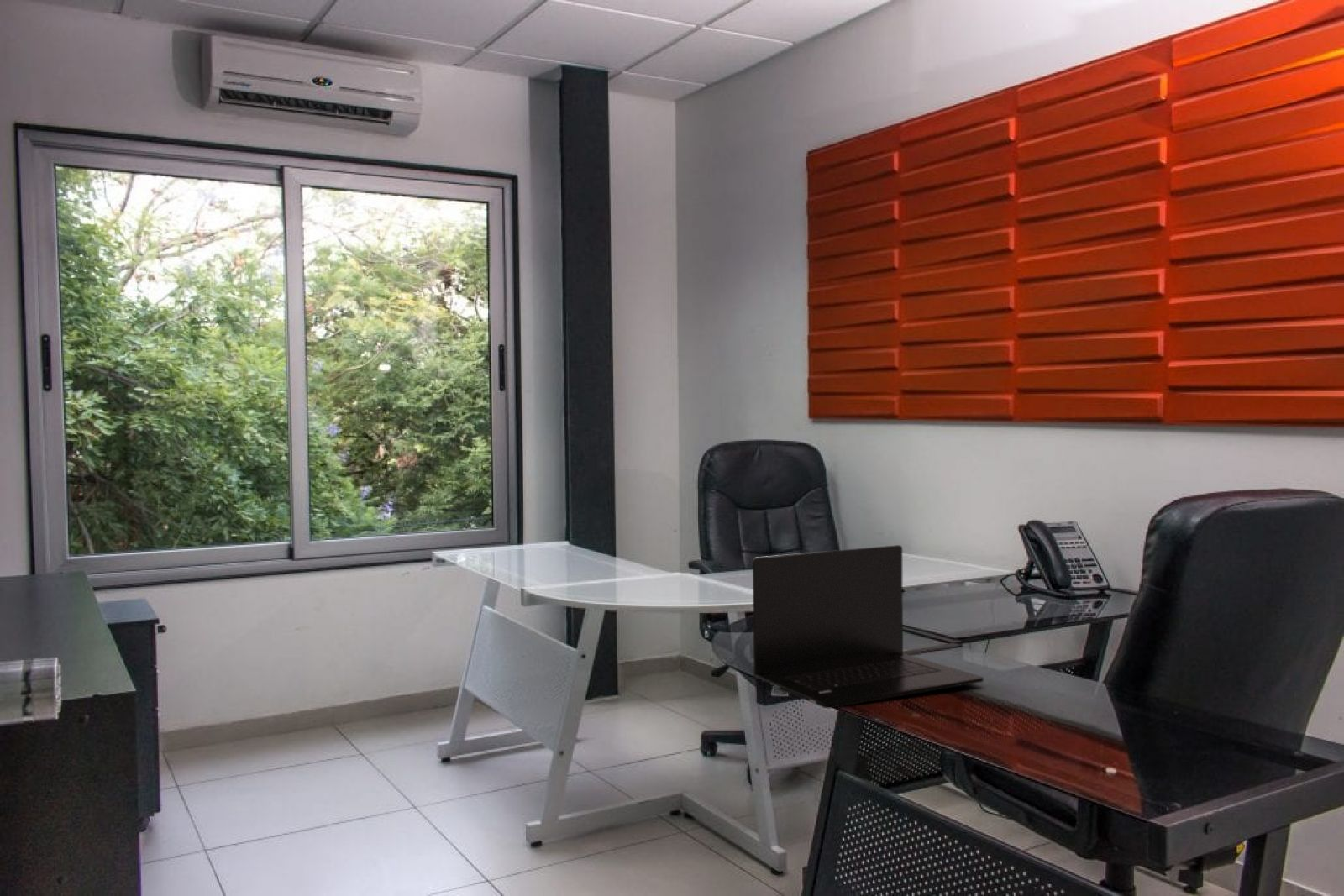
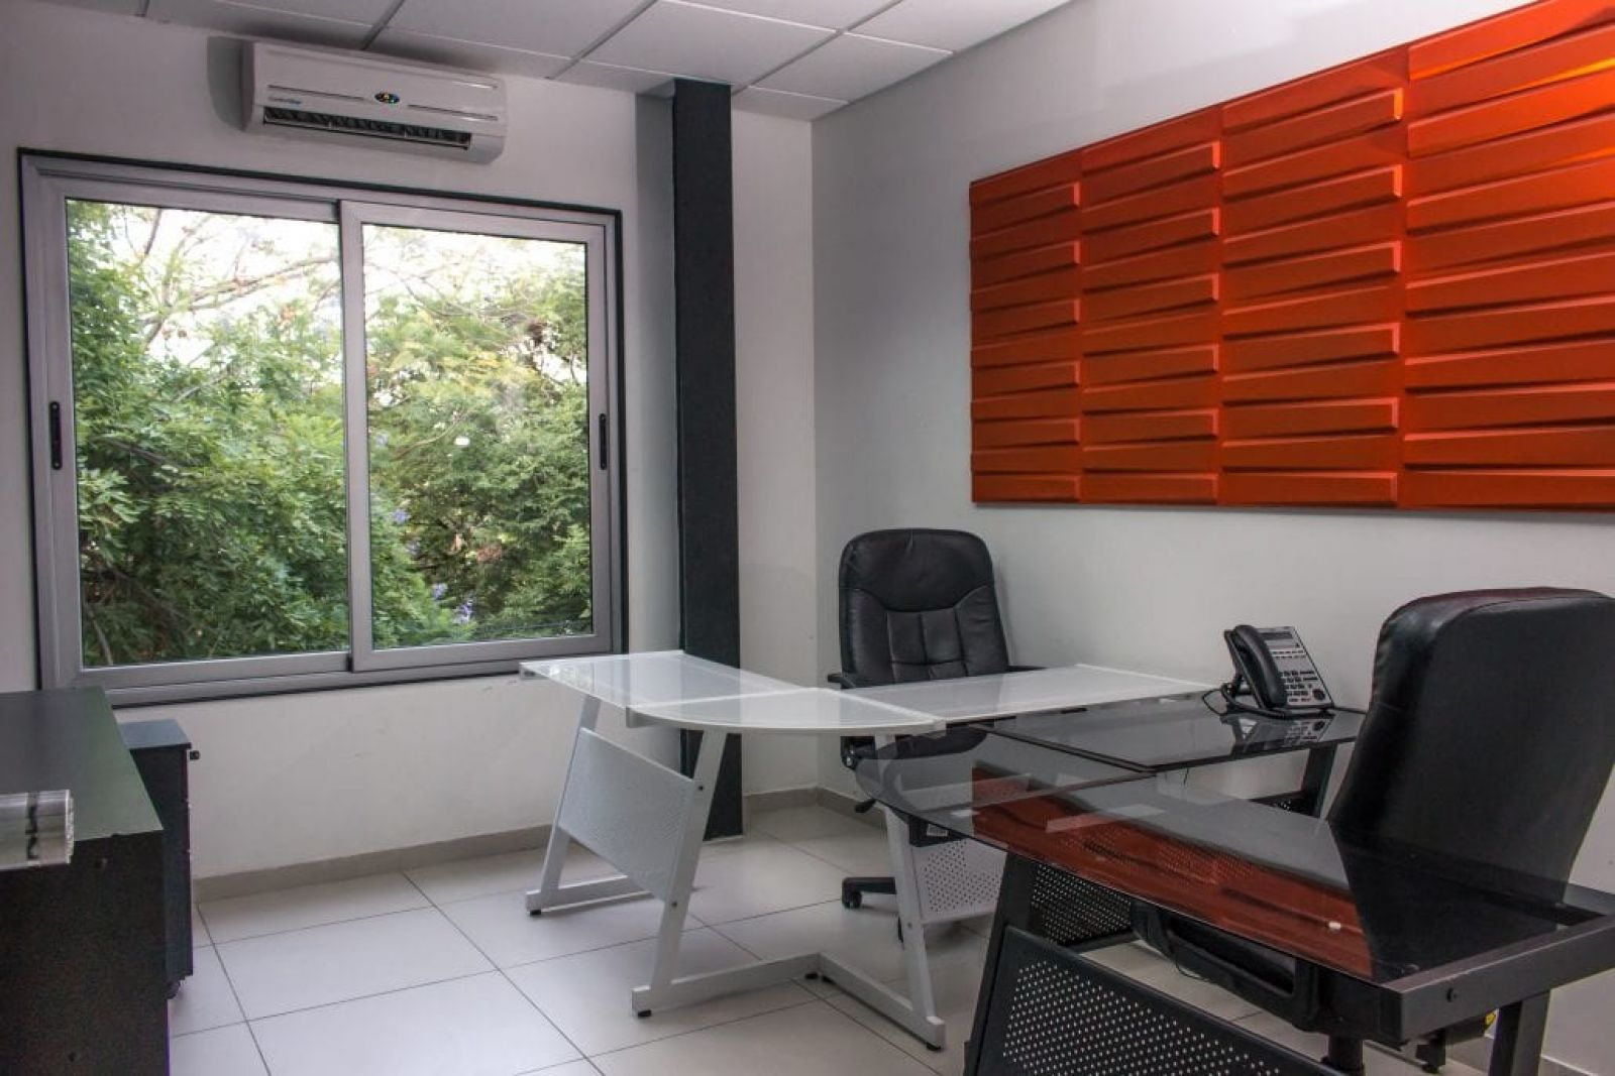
- laptop (867, 620)
